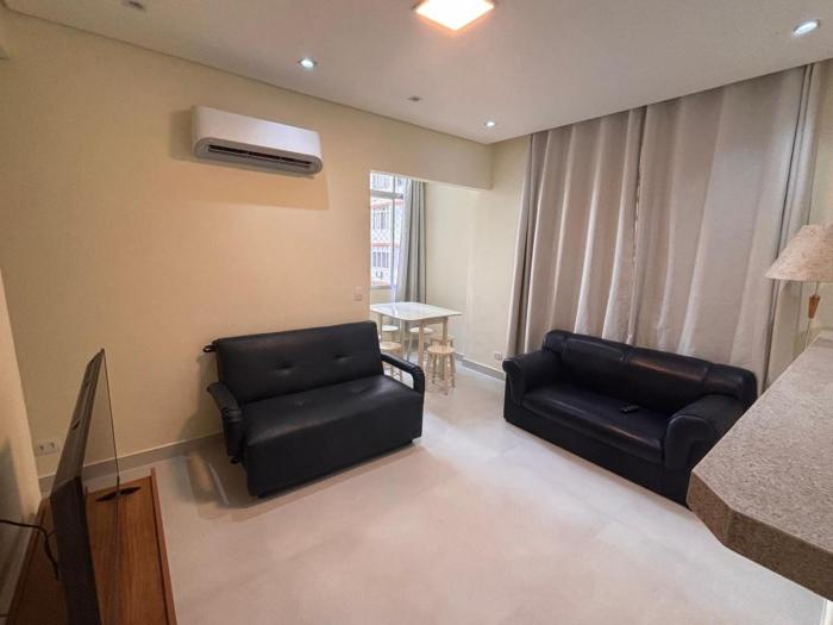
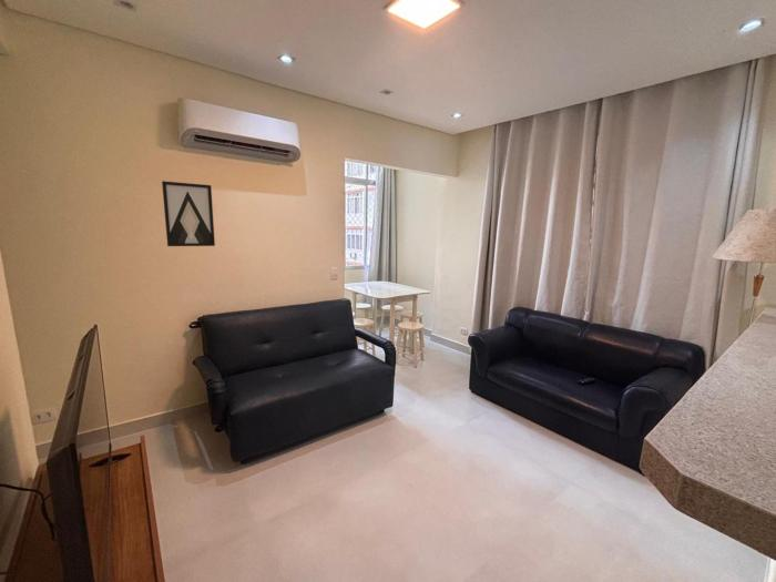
+ wall art (190, 215)
